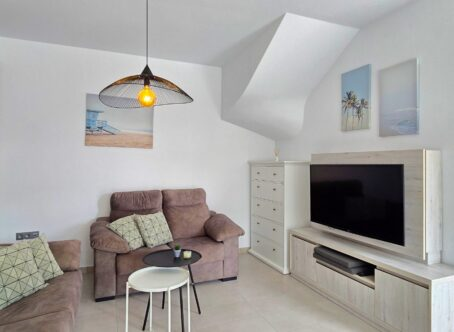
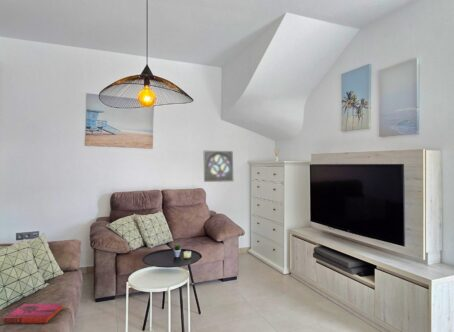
+ hardback book (34, 313)
+ wall ornament (218, 166)
